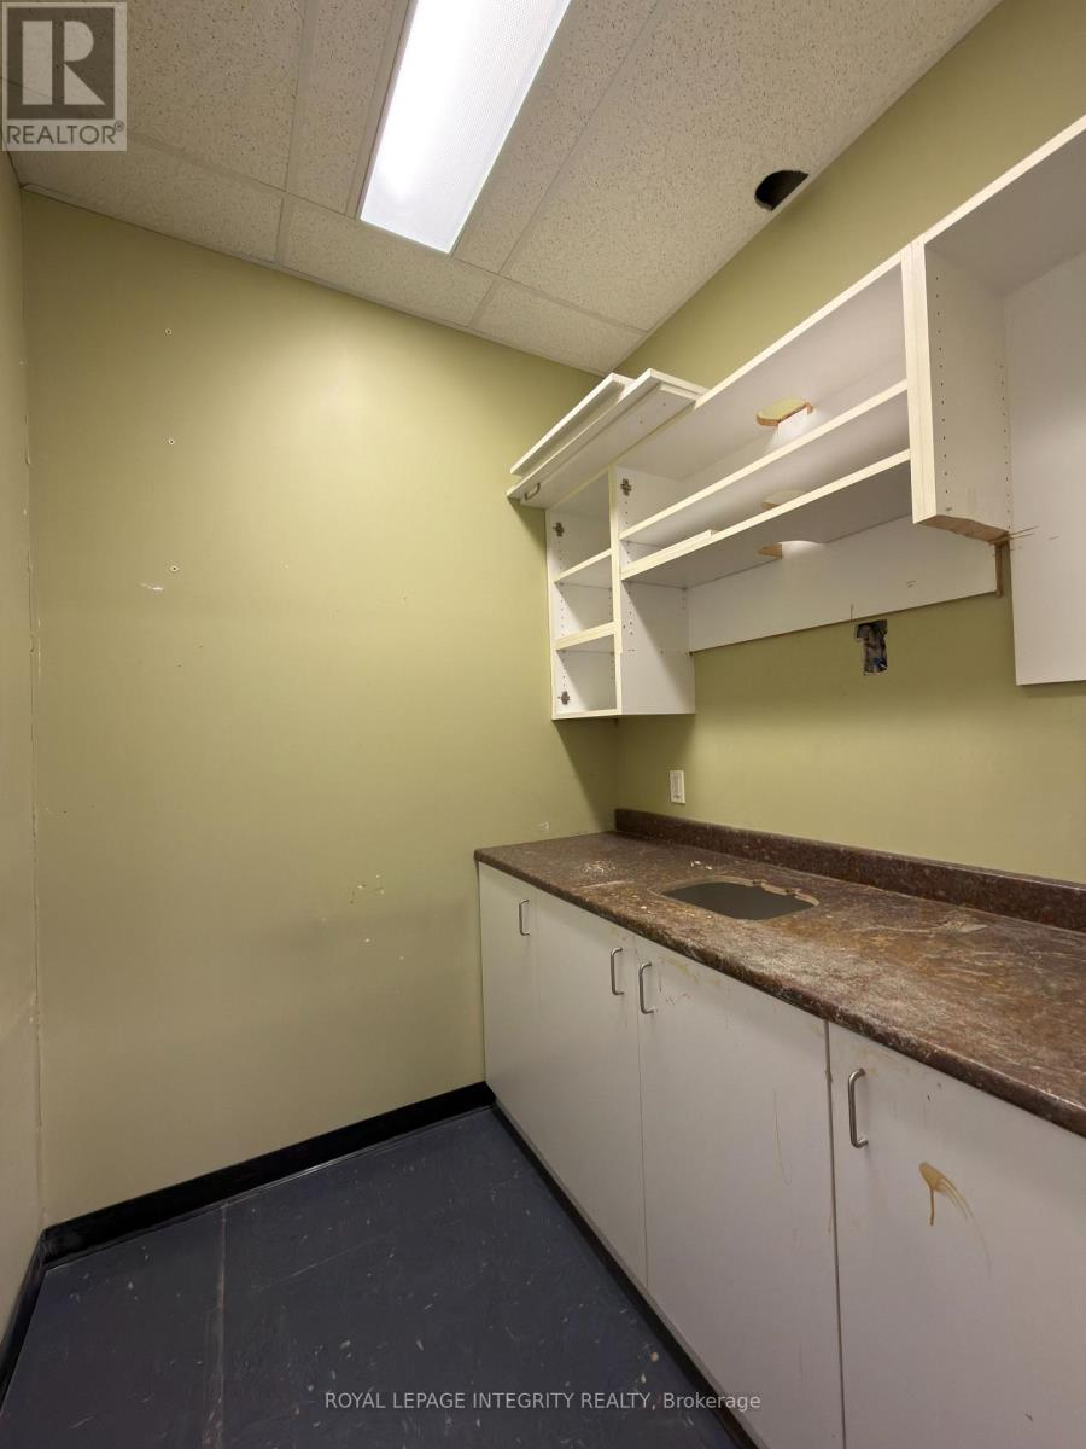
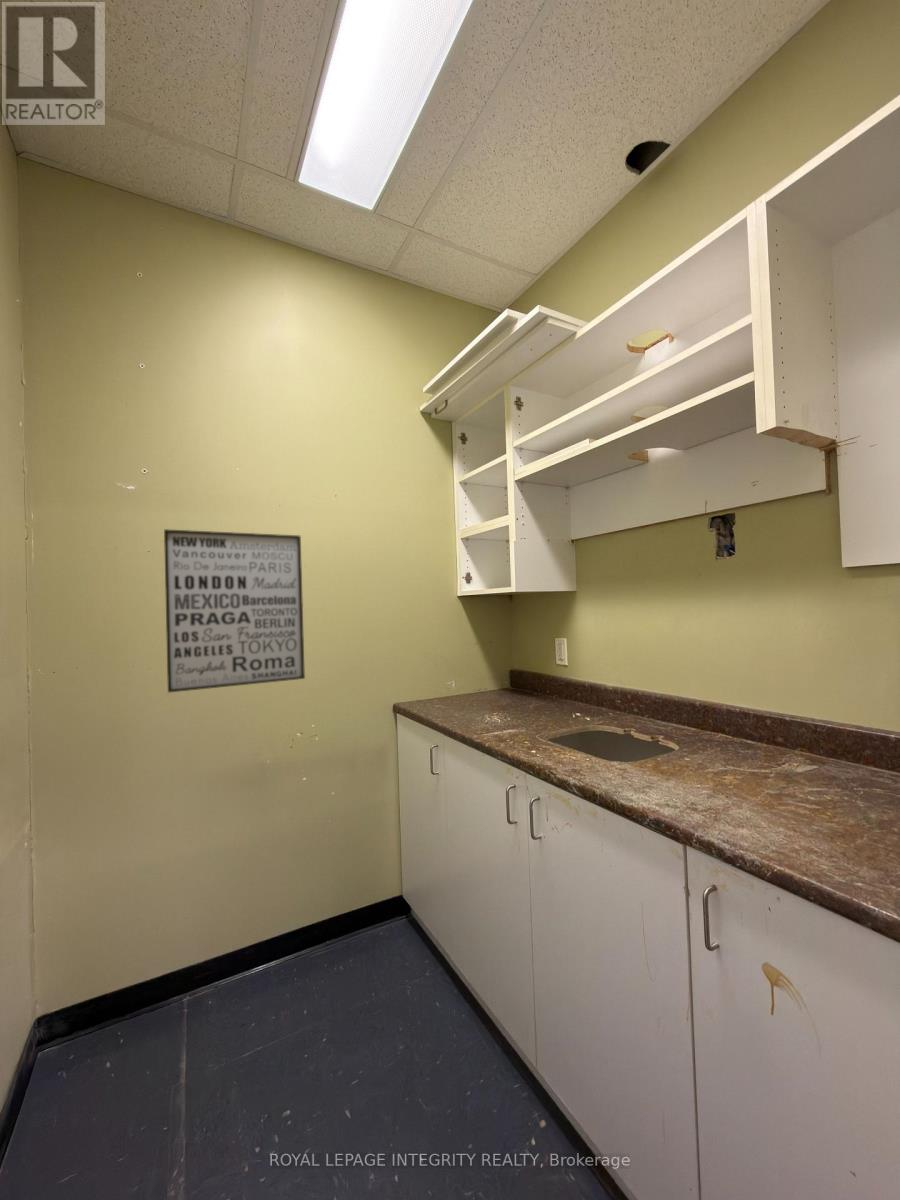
+ wall art (238, 608)
